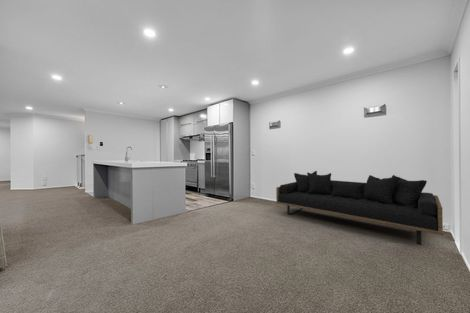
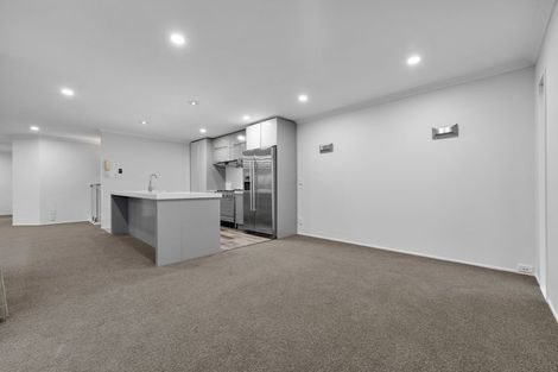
- sofa (345, 197)
